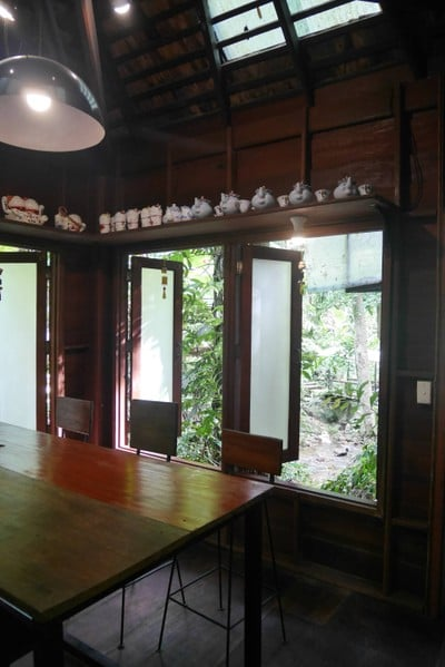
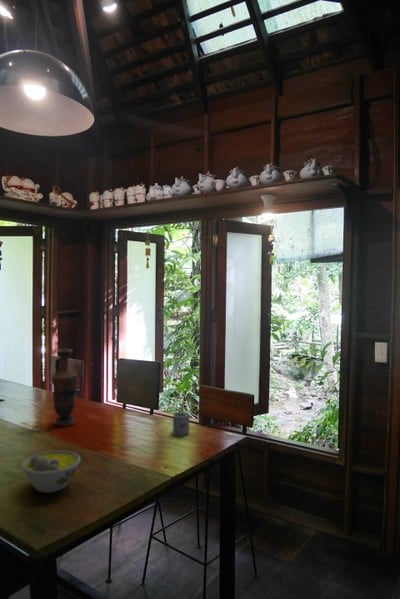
+ cup (179, 423)
+ vase (64, 387)
+ bowl (51, 469)
